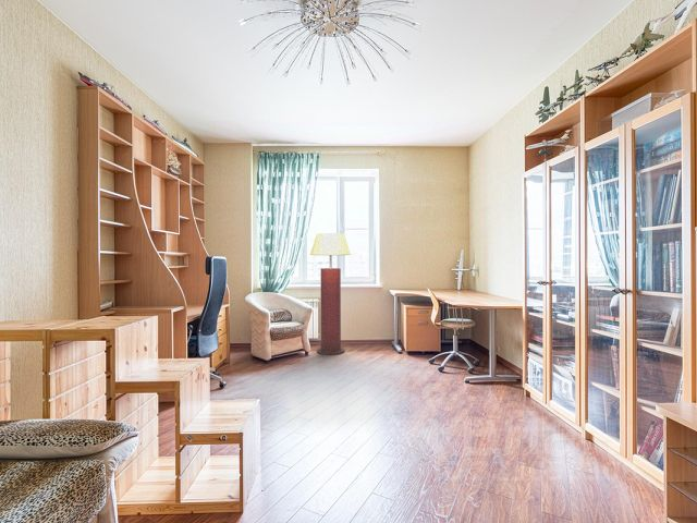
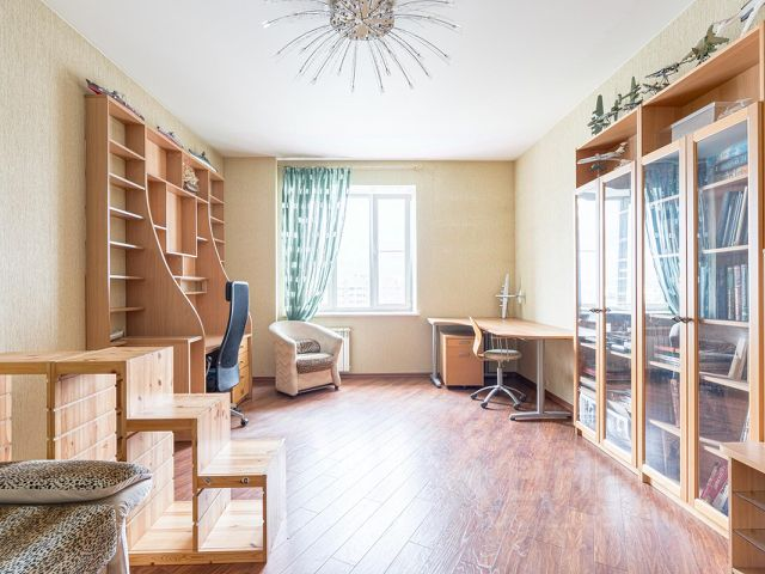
- floor lamp (330, 292)
